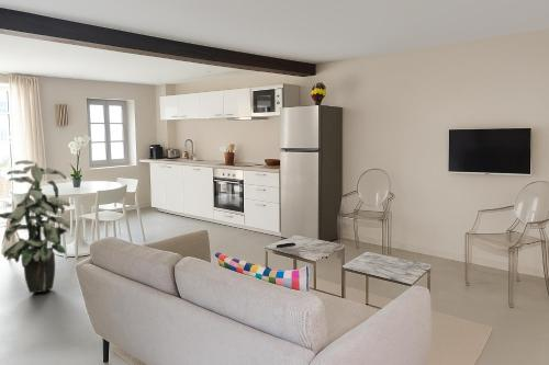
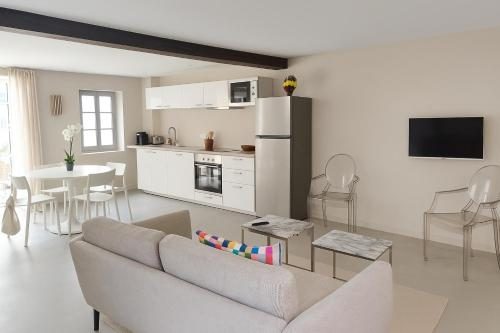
- indoor plant (34, 226)
